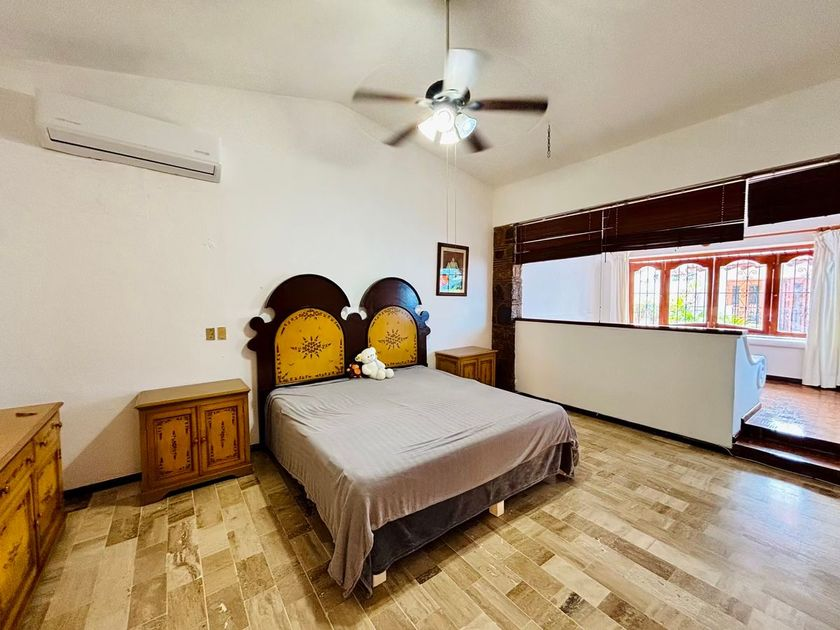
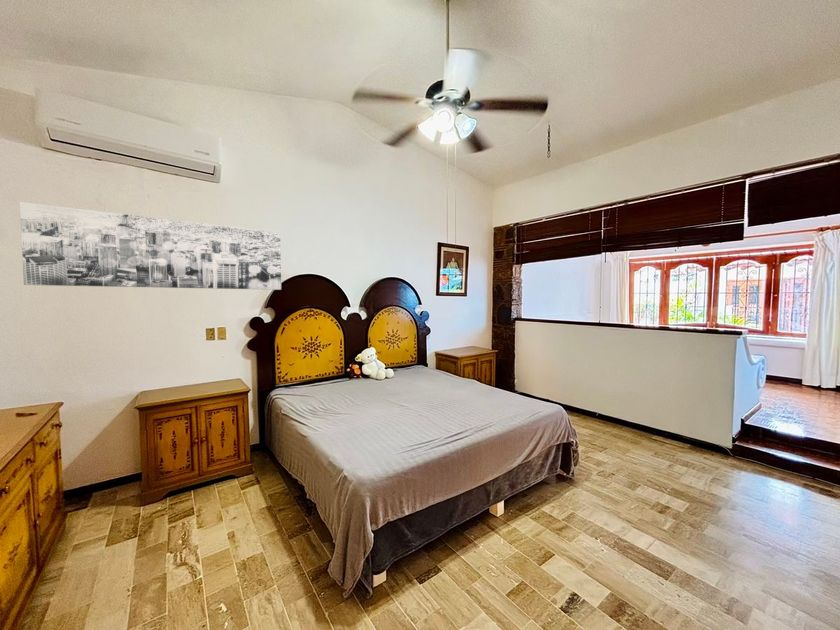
+ wall art (174, 254)
